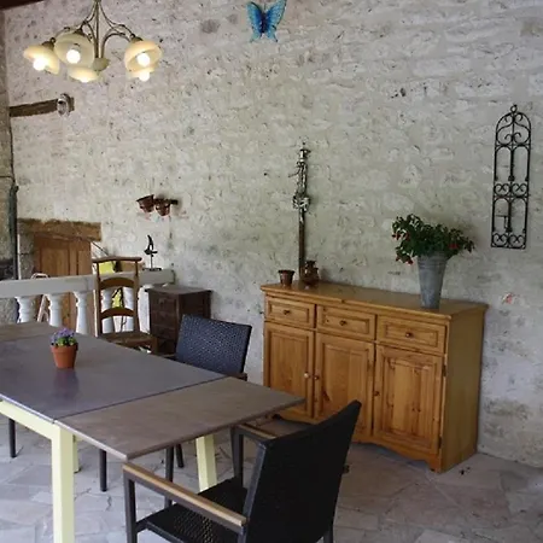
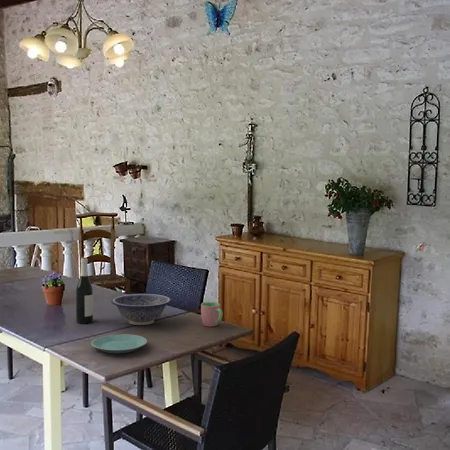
+ plate (119, 344)
+ decorative bowl (141, 310)
+ wine bottle (84, 289)
+ cup (212, 315)
